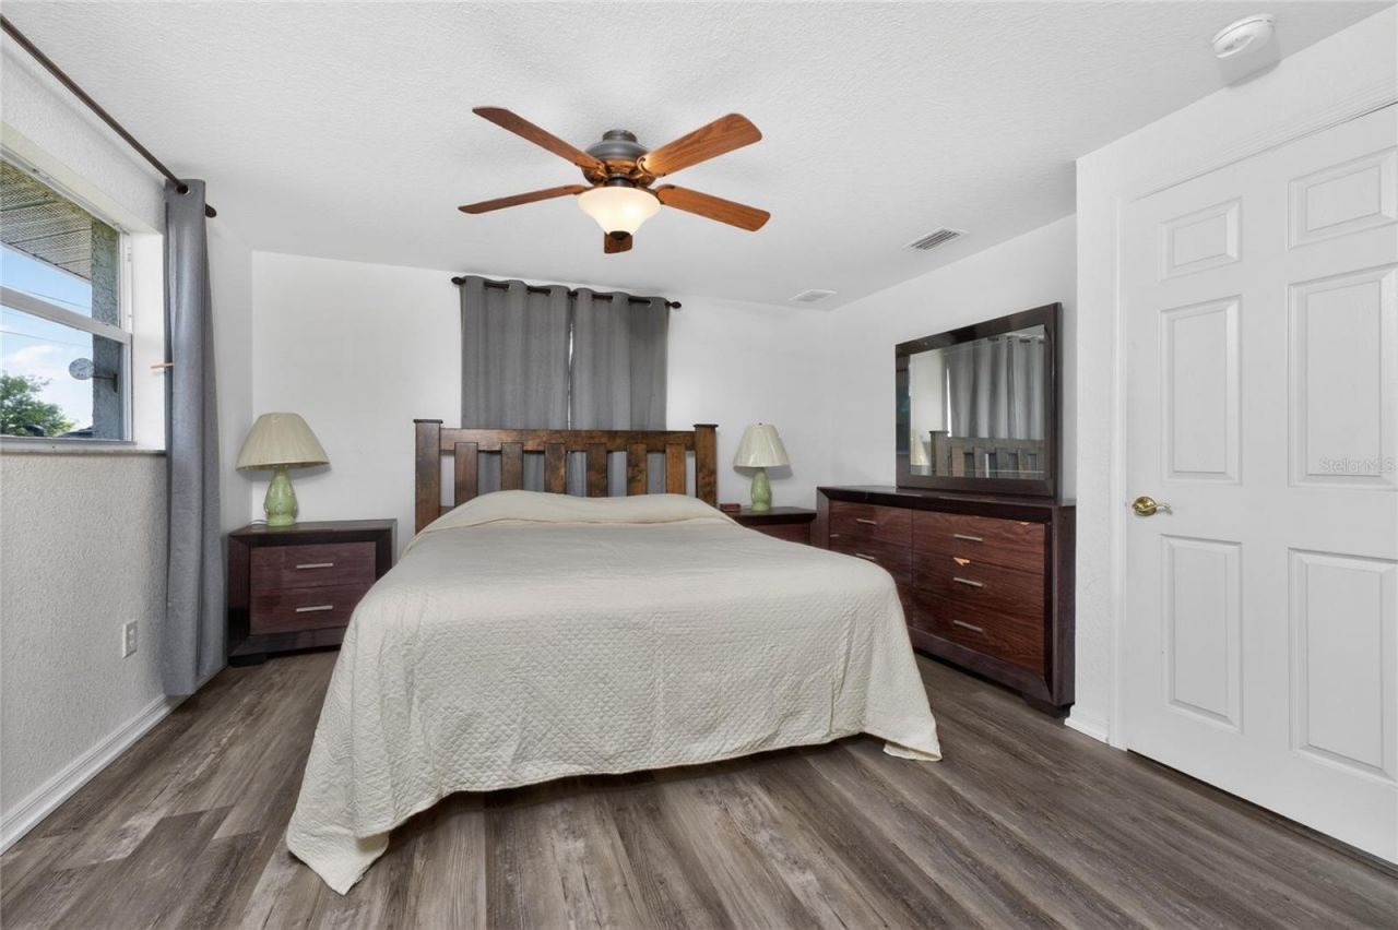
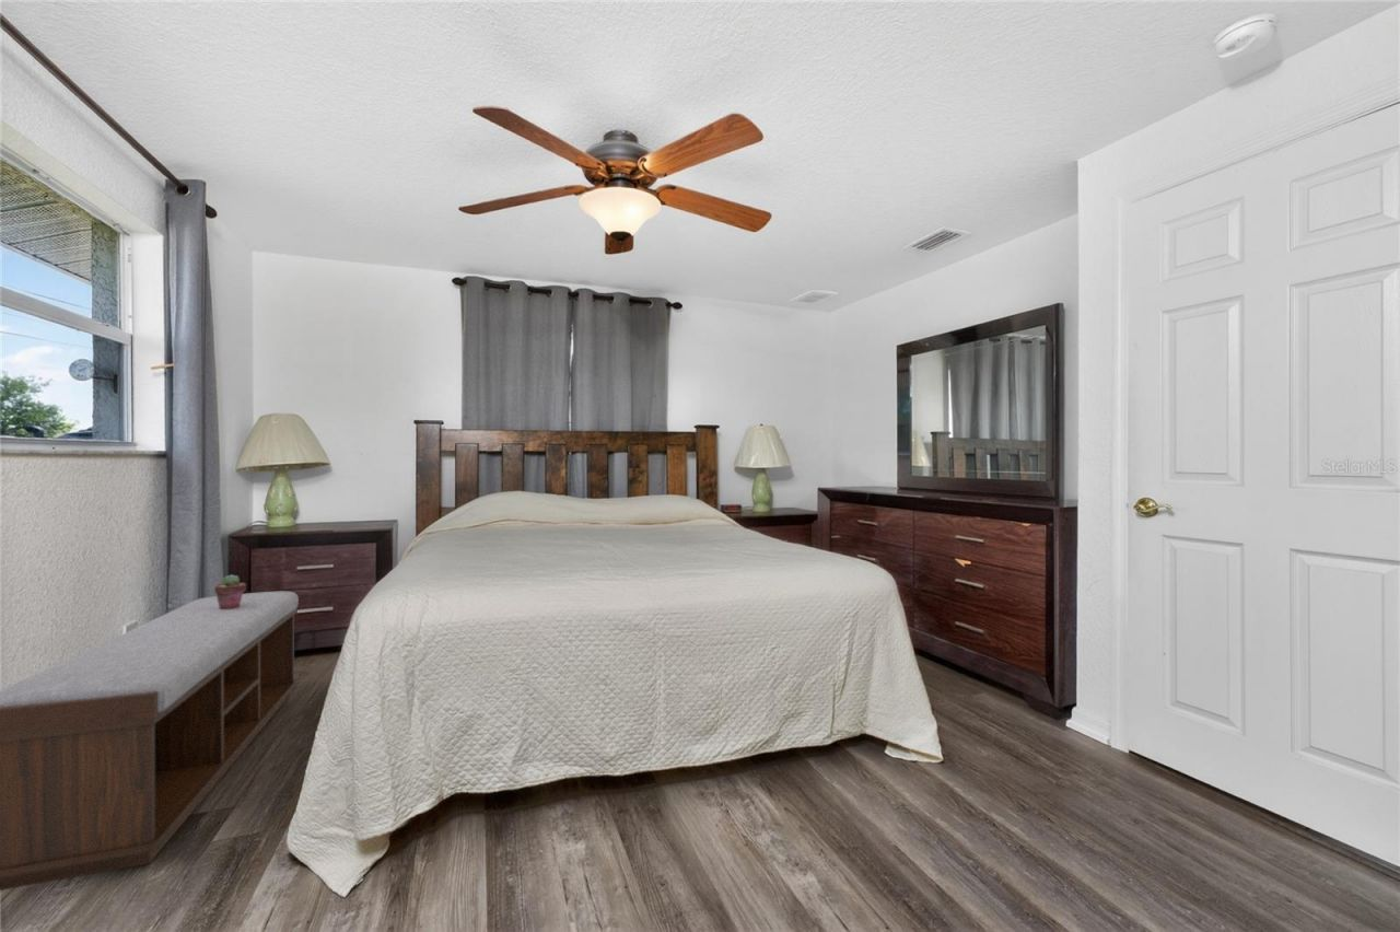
+ bench (184, 696)
+ potted succulent (230, 591)
